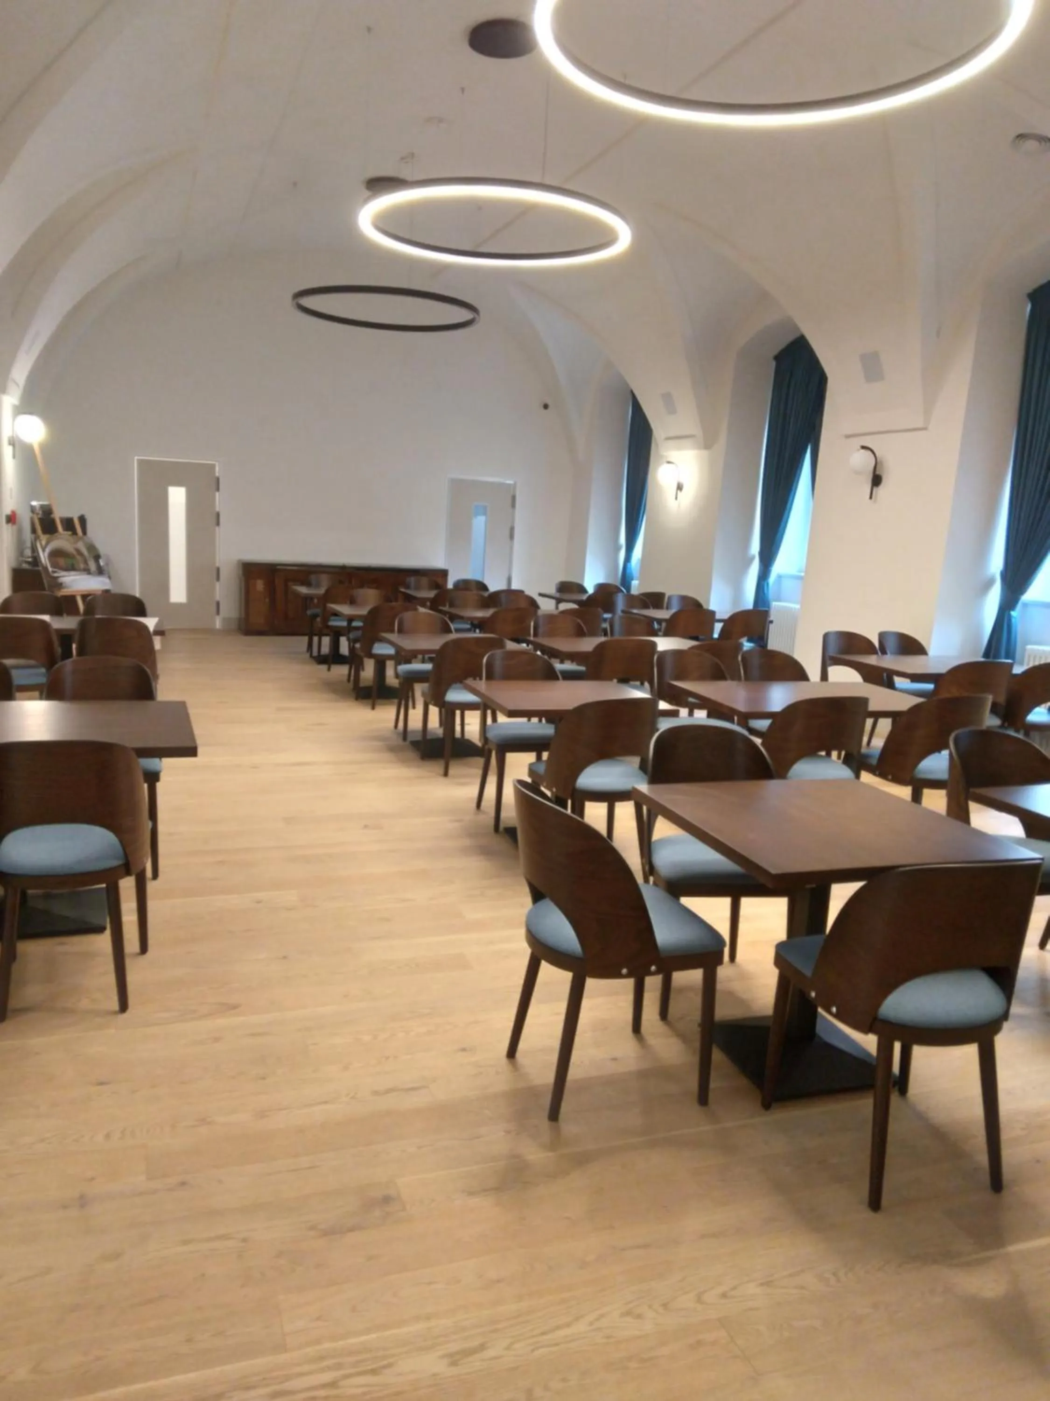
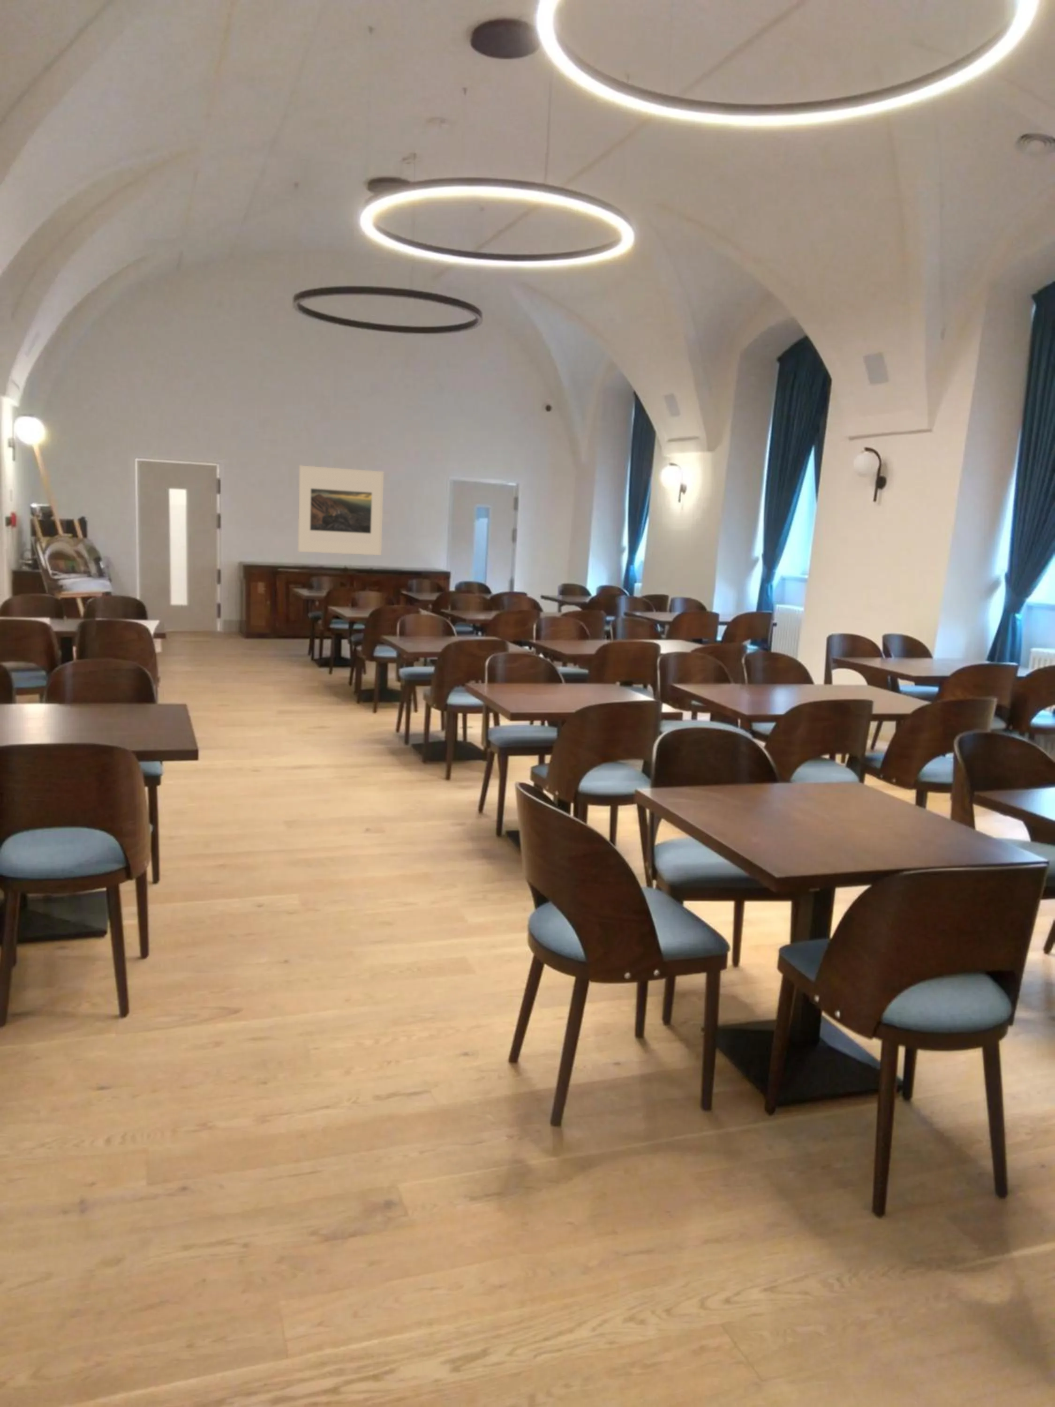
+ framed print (341, 511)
